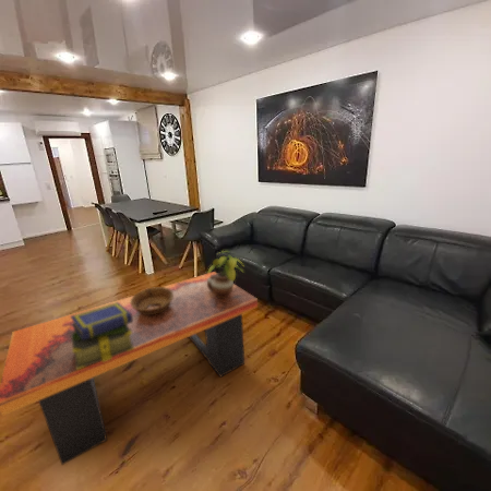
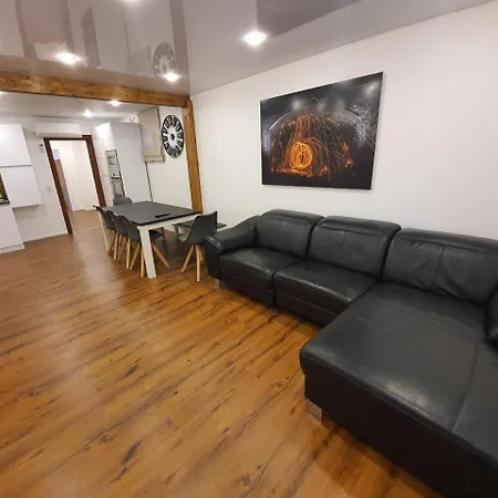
- potted plant (224, 273)
- coffee table (149, 345)
- decorative bowl (153, 301)
- stack of books (101, 330)
